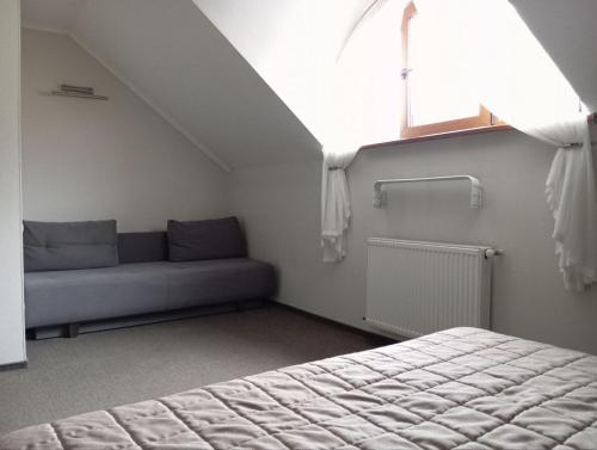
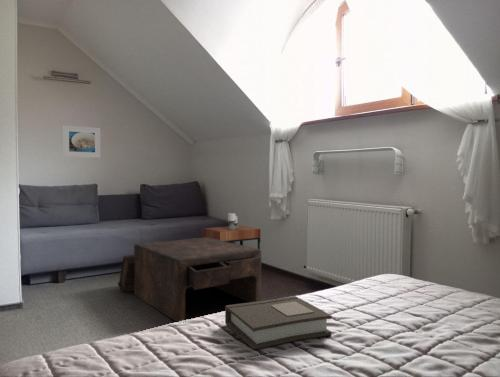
+ side table (231, 240)
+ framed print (82, 142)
+ coffee table (188, 272)
+ book (276, 319)
